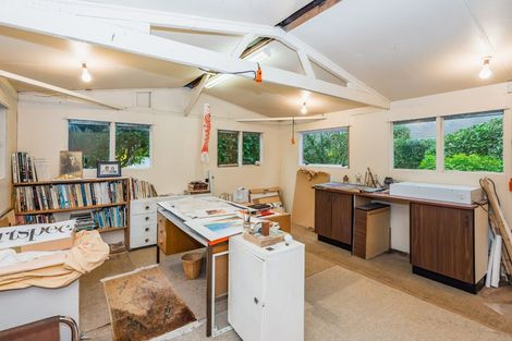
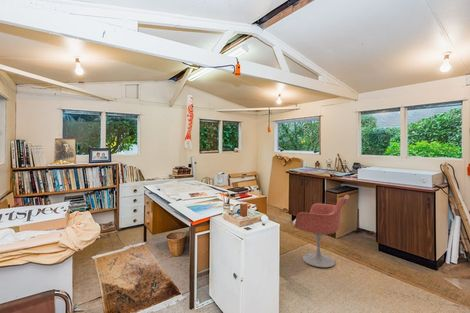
+ armchair (318, 226)
